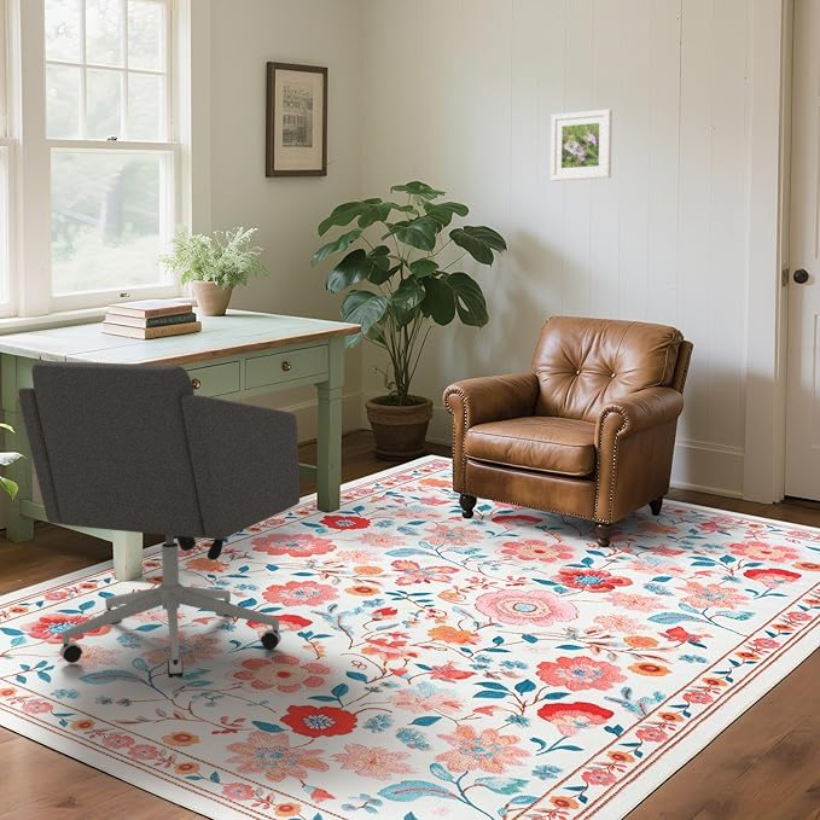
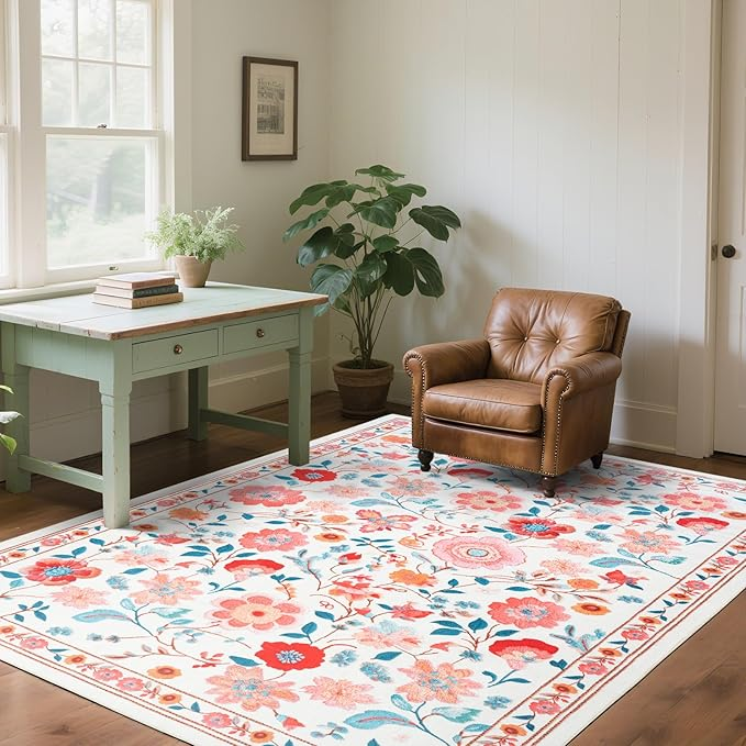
- office chair (167, 504)
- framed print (580, 145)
